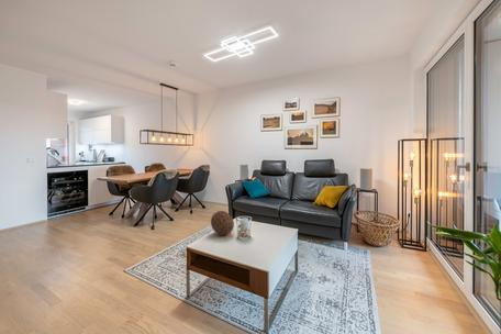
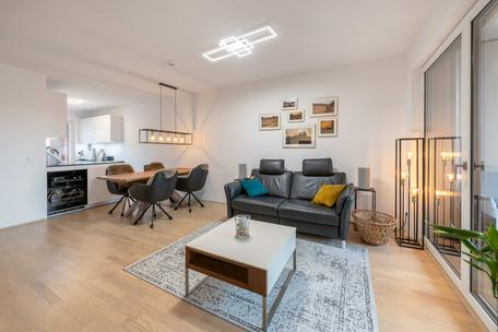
- decorative ball (222, 222)
